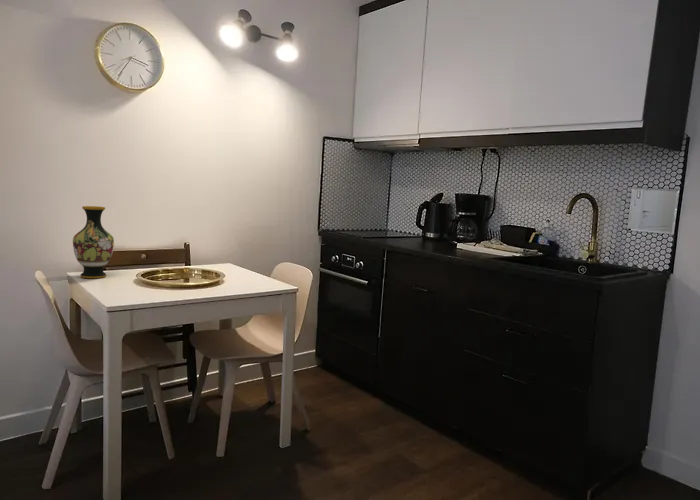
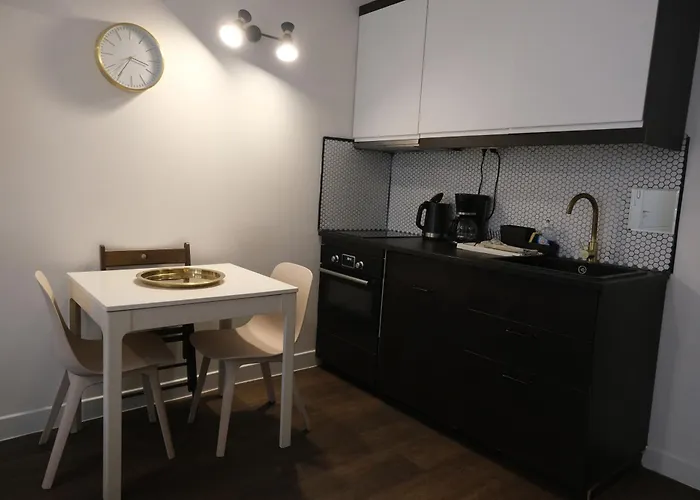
- vase (93, 241)
